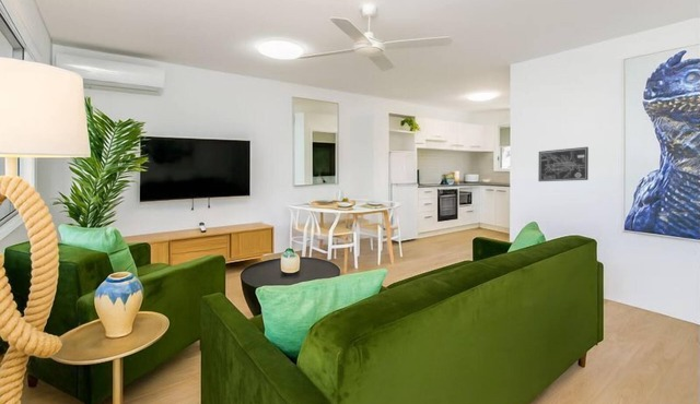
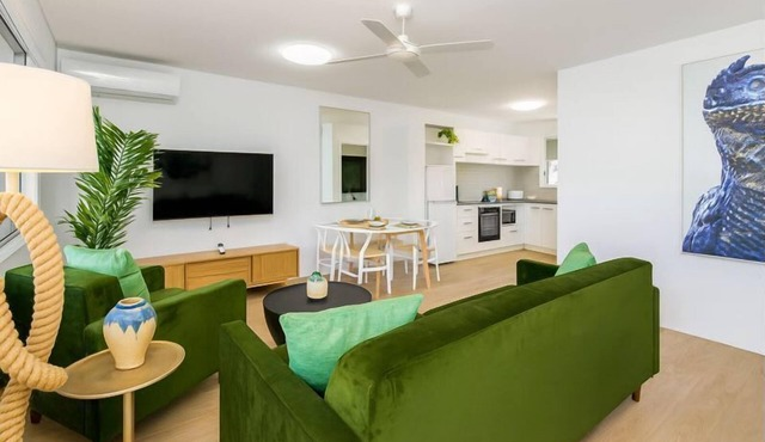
- wall art (562, 165)
